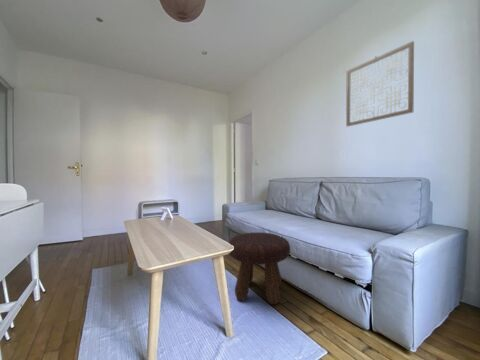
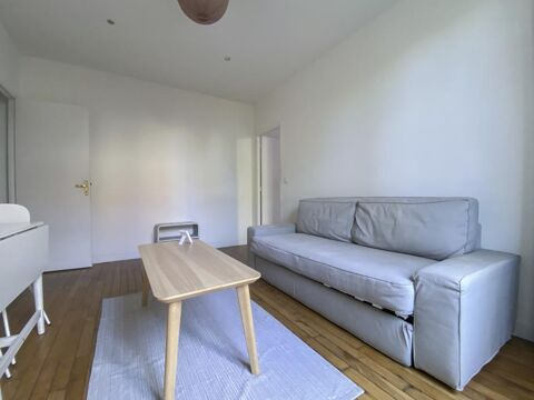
- wall art (375, 87)
- footstool (258, 264)
